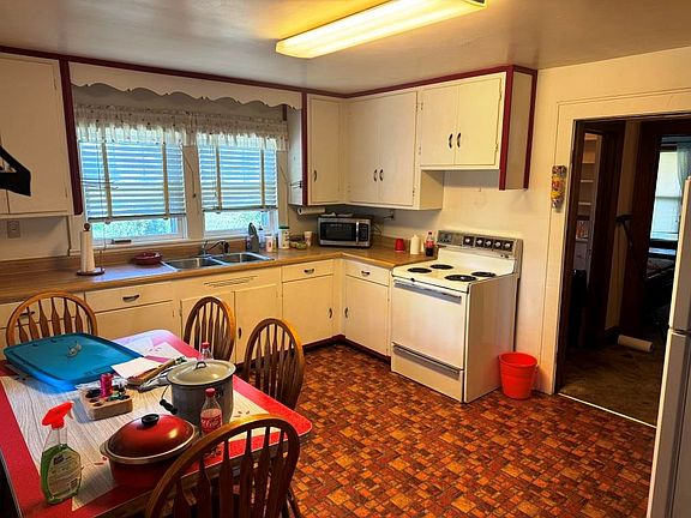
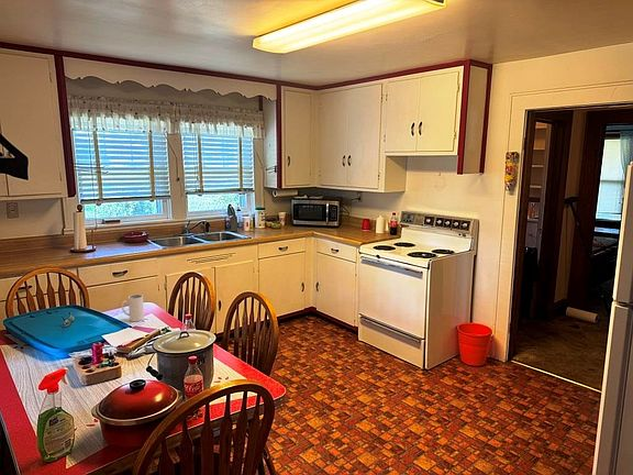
+ mug (132, 308)
